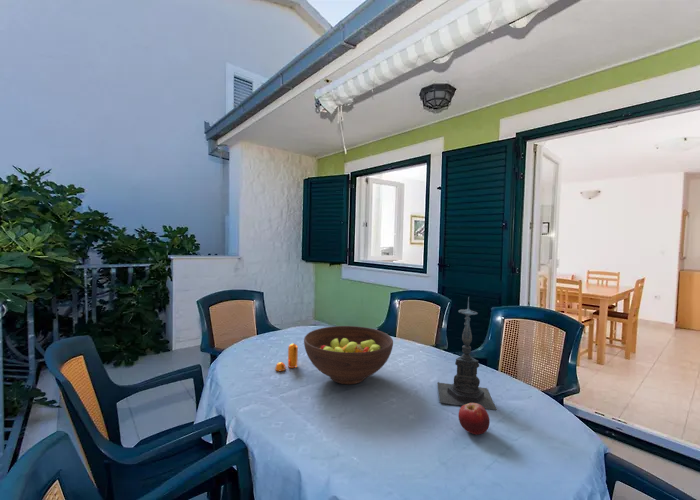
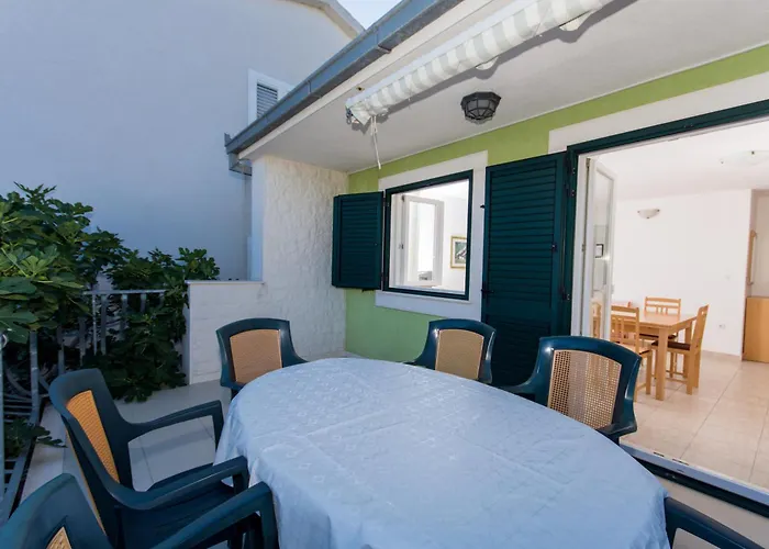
- fruit (474, 417)
- candle holder (466, 346)
- fruit bowl (348, 357)
- pepper shaker (288, 356)
